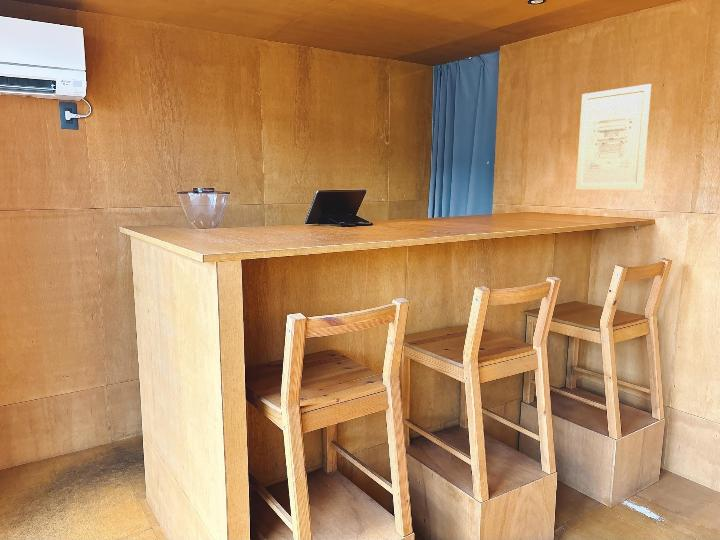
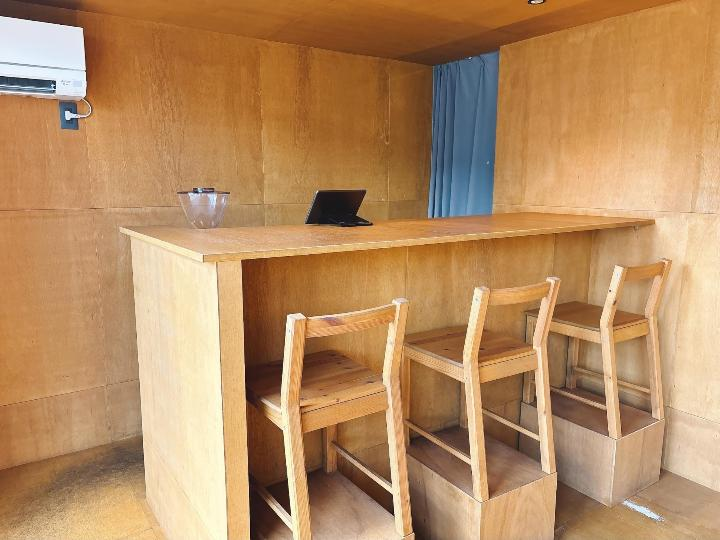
- wall art (611, 139)
